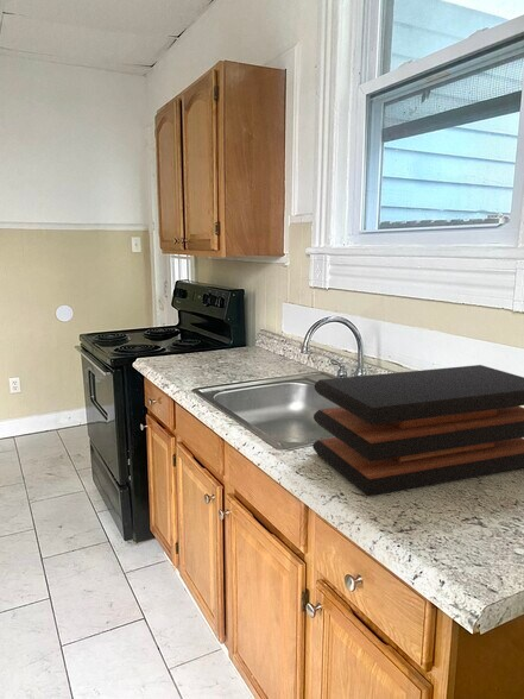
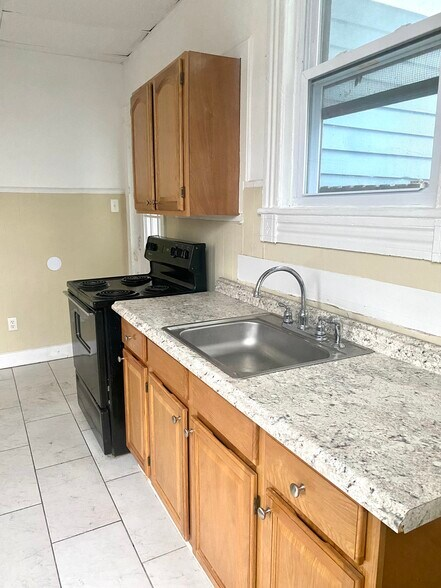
- cutting board (431, 421)
